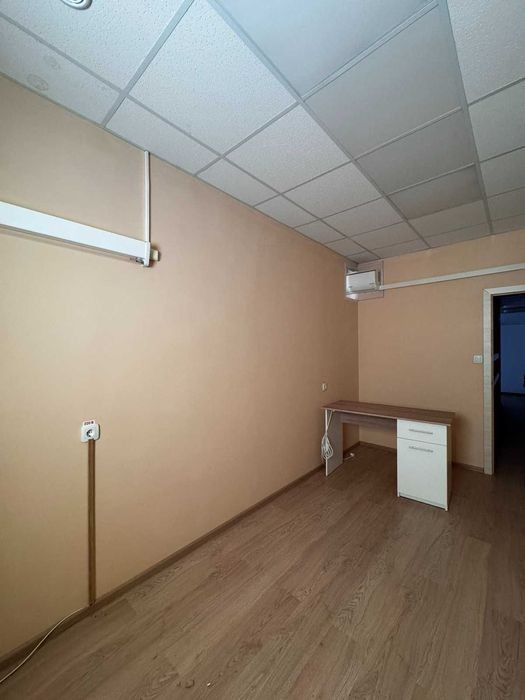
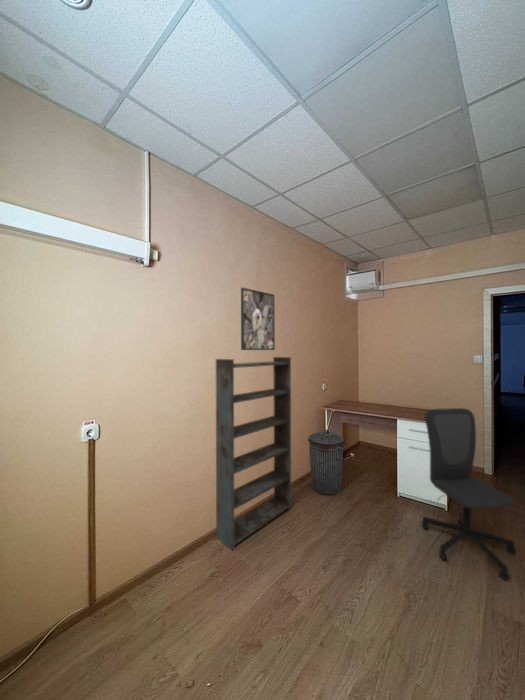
+ bookshelf (253, 432)
+ trash can (326, 459)
+ office chair (470, 482)
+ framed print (258, 320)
